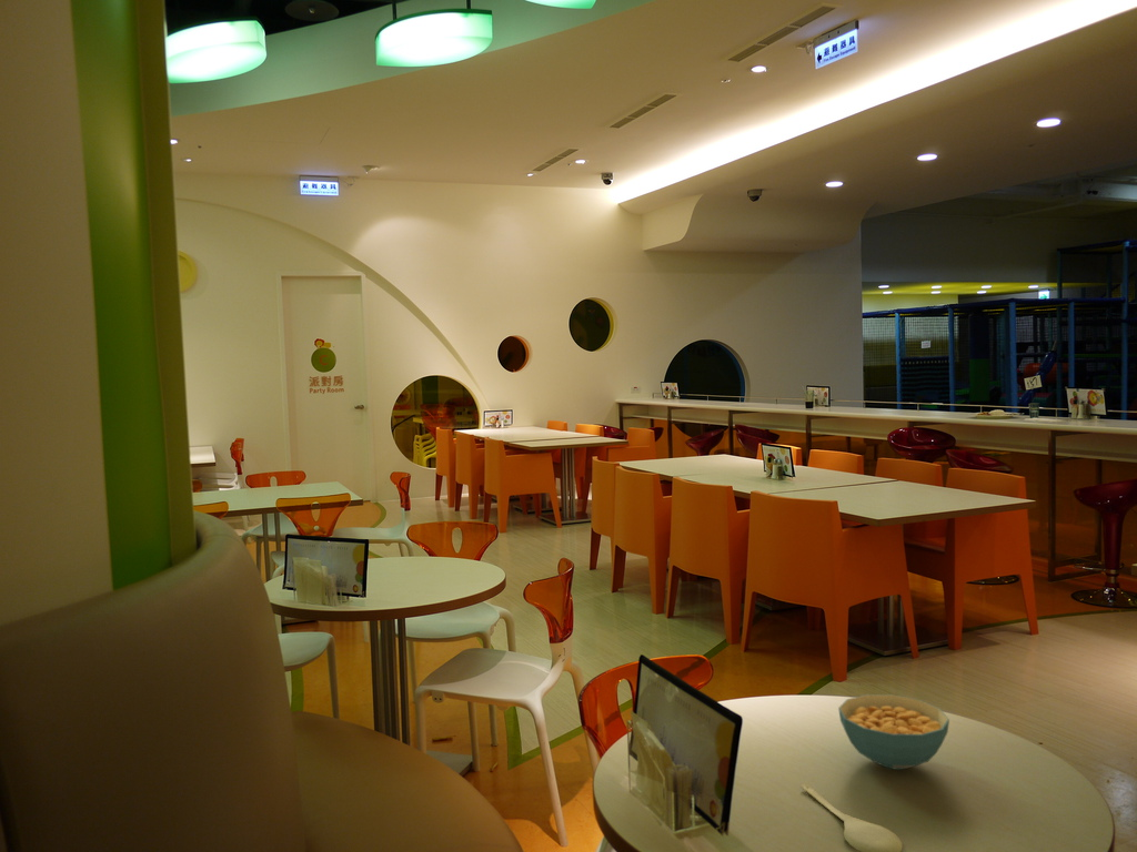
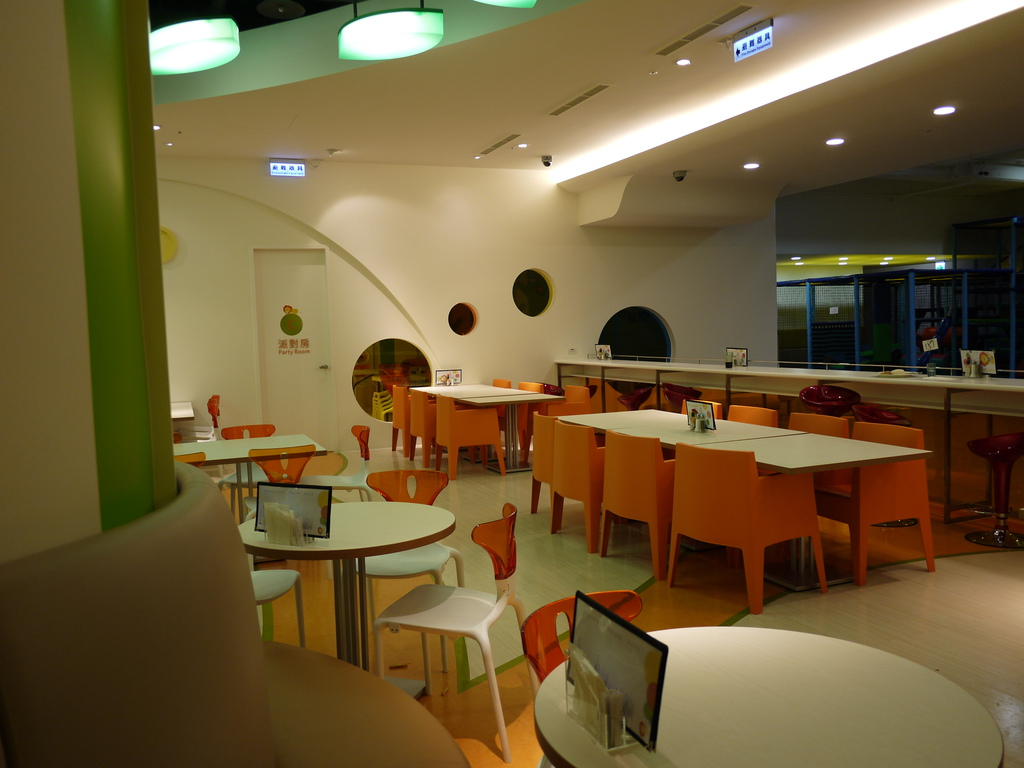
- cereal bowl (893, 738)
- spoon (844, 815)
